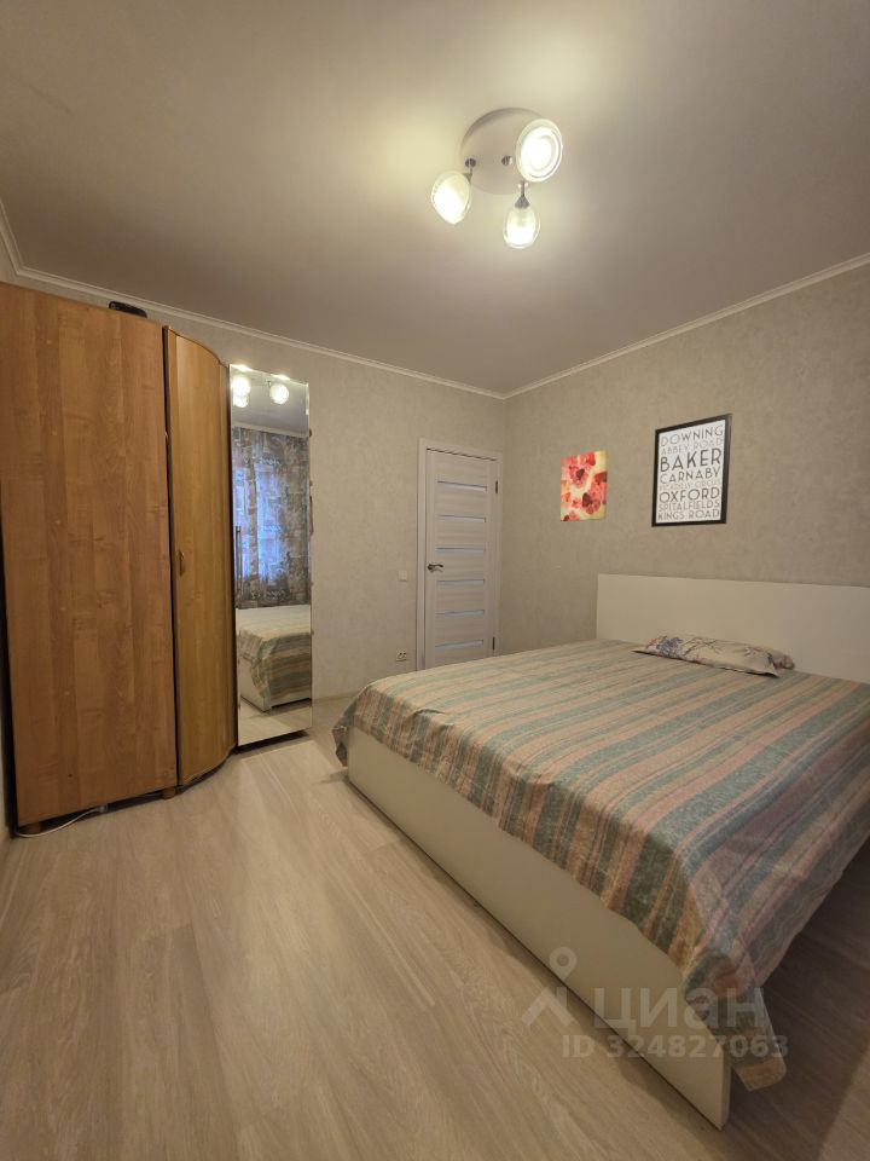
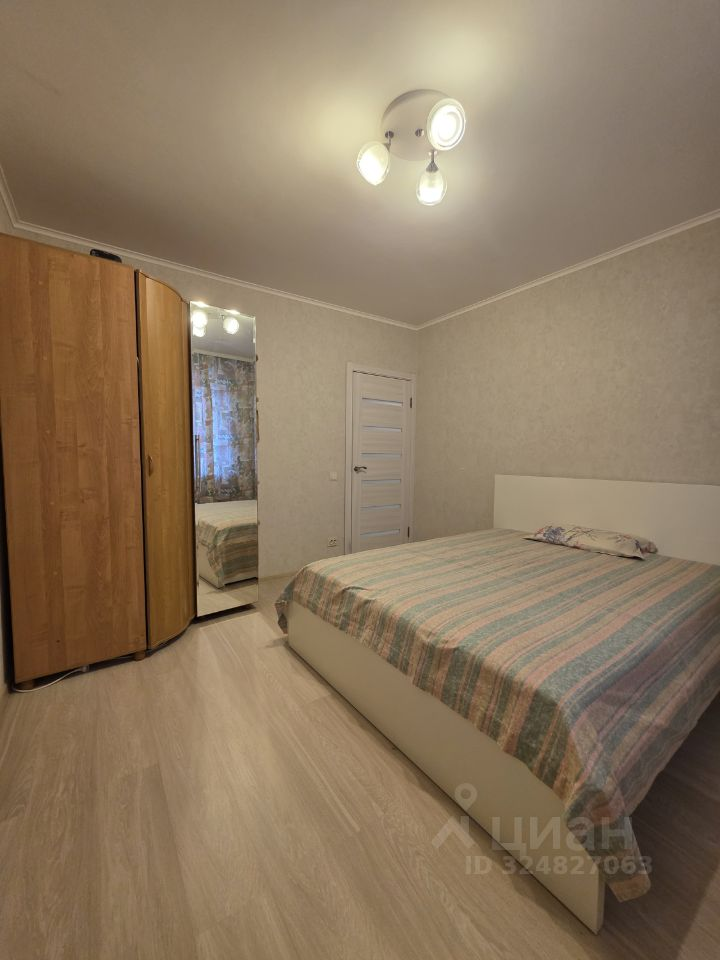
- wall art (582, 487)
- wall art (689, 474)
